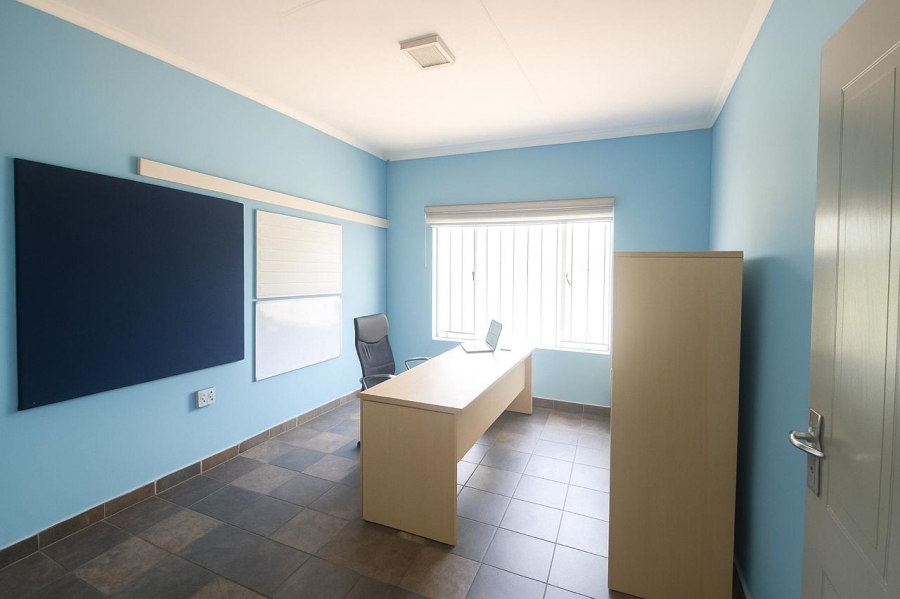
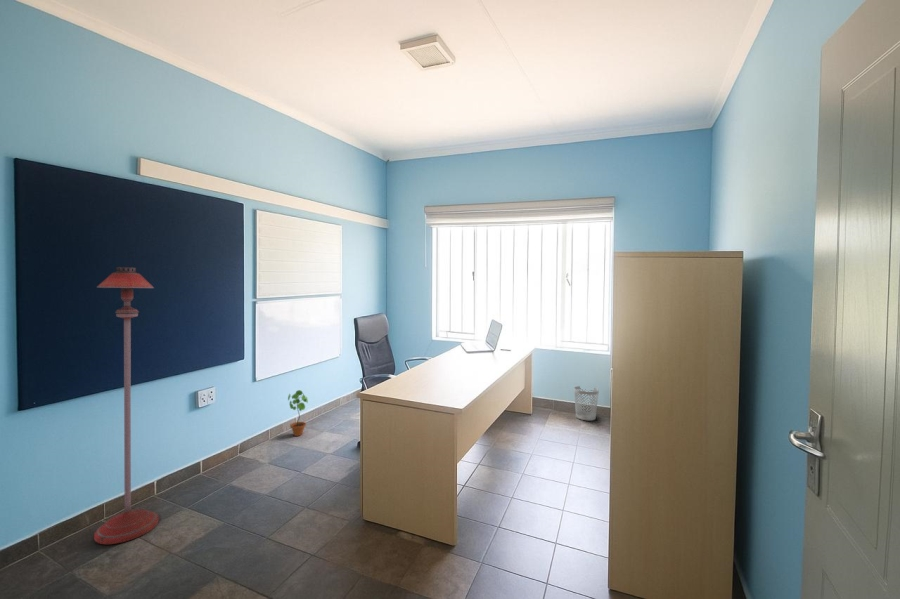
+ potted plant (298, 412)
+ floor lamp (127, 398)
+ wastebasket (585, 402)
